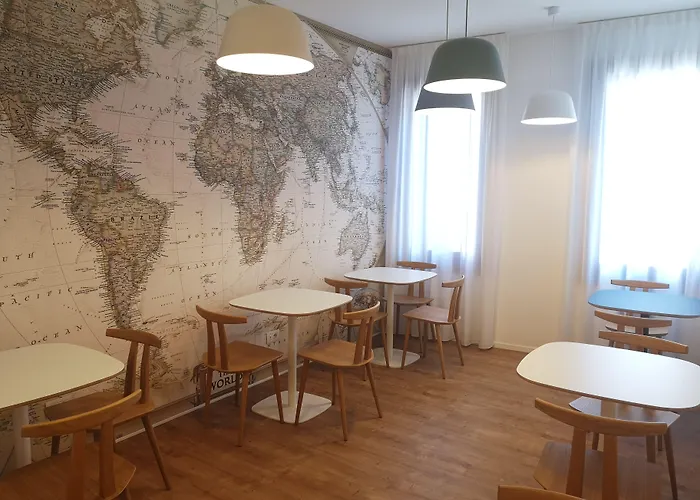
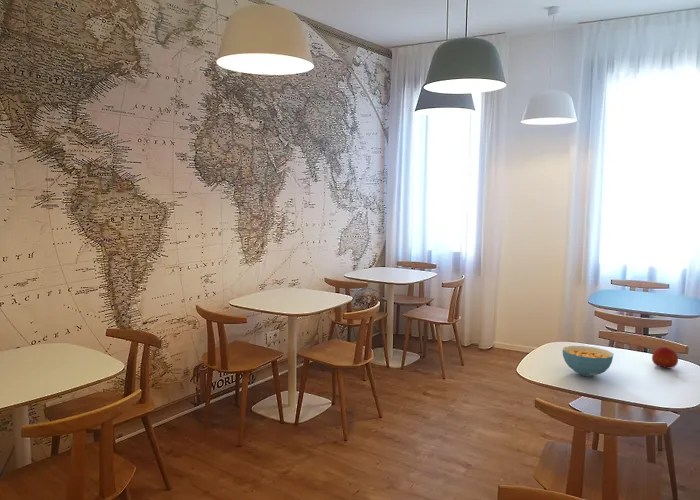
+ cereal bowl (587, 363)
+ fruit (665, 357)
